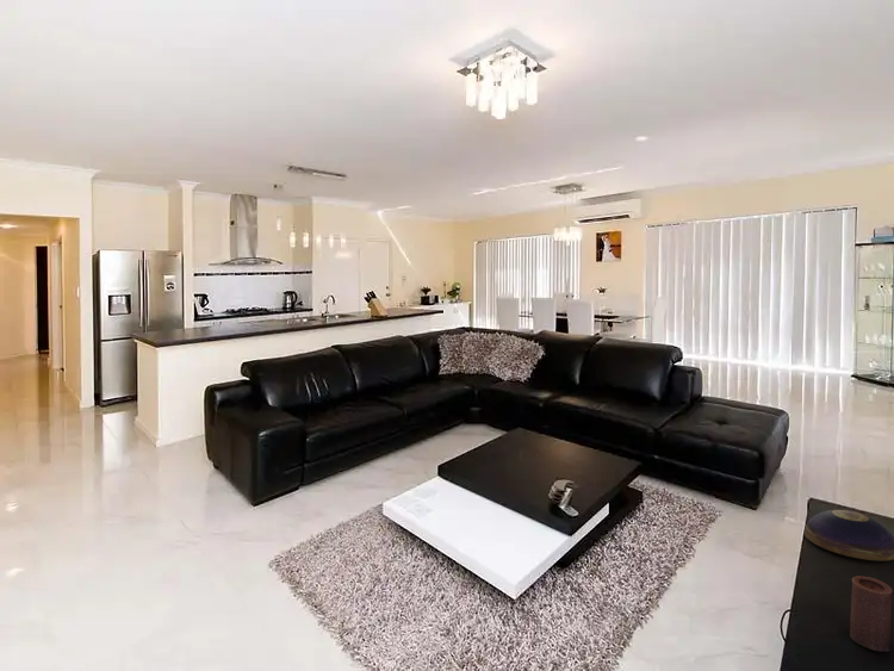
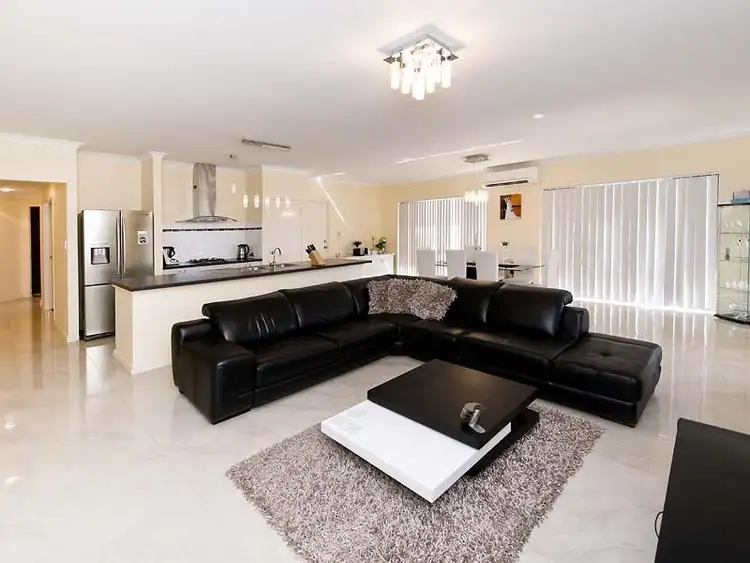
- decorative bowl (849, 527)
- candle (870, 613)
